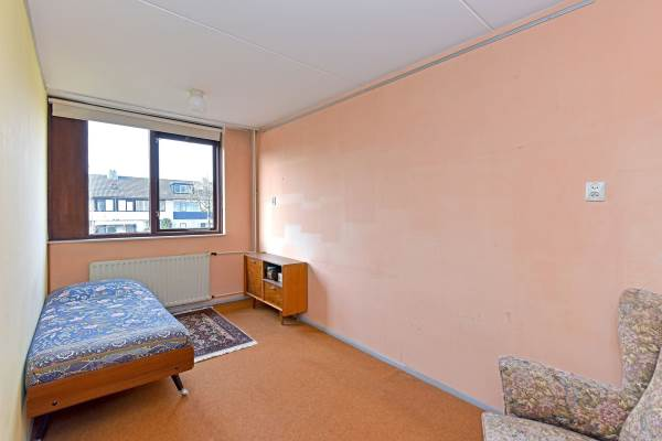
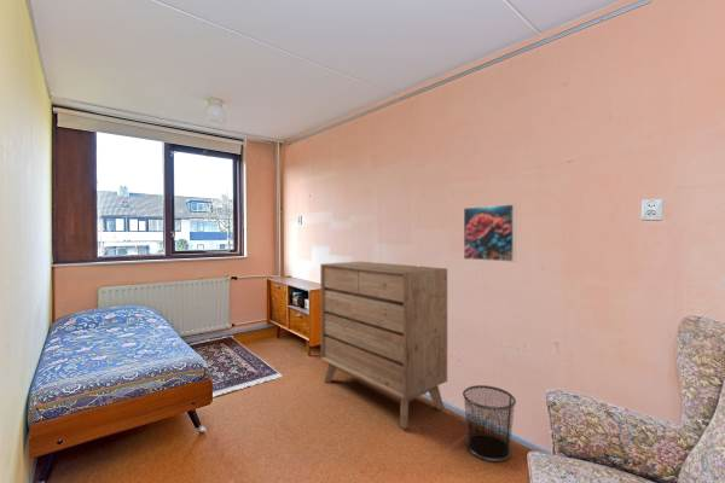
+ waste bin (488, 421)
+ dresser (378, 330)
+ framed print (488, 233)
